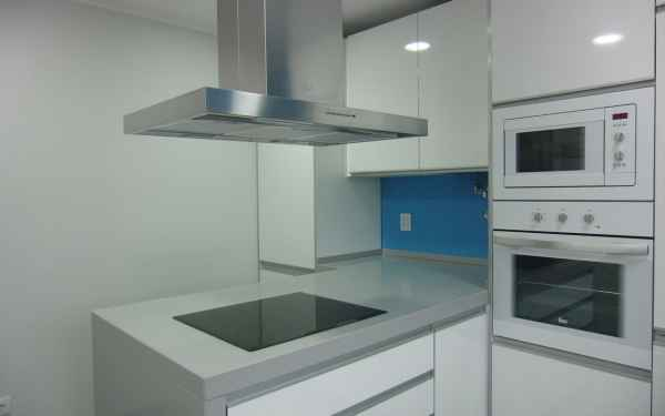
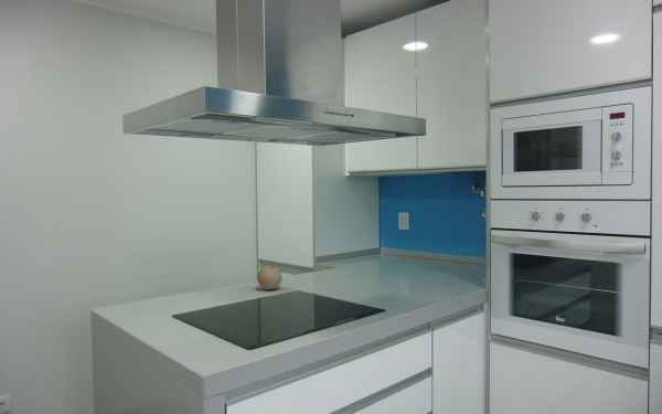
+ fruit (269, 277)
